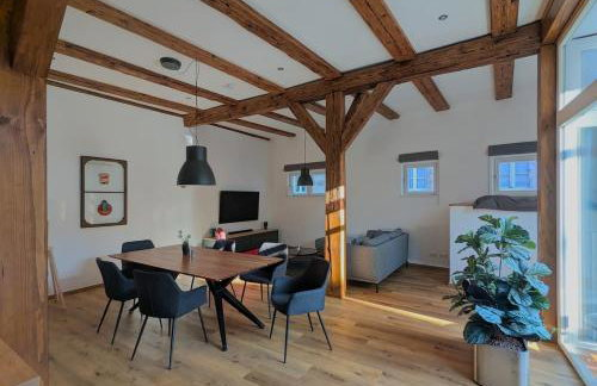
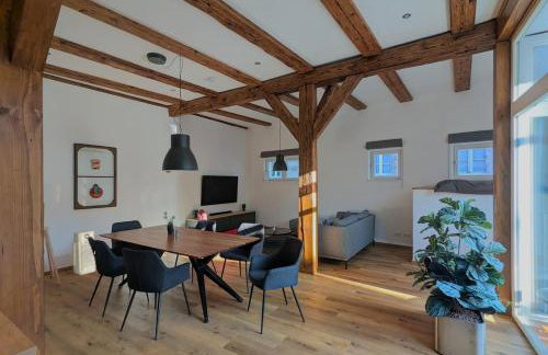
+ air purifier (82, 251)
